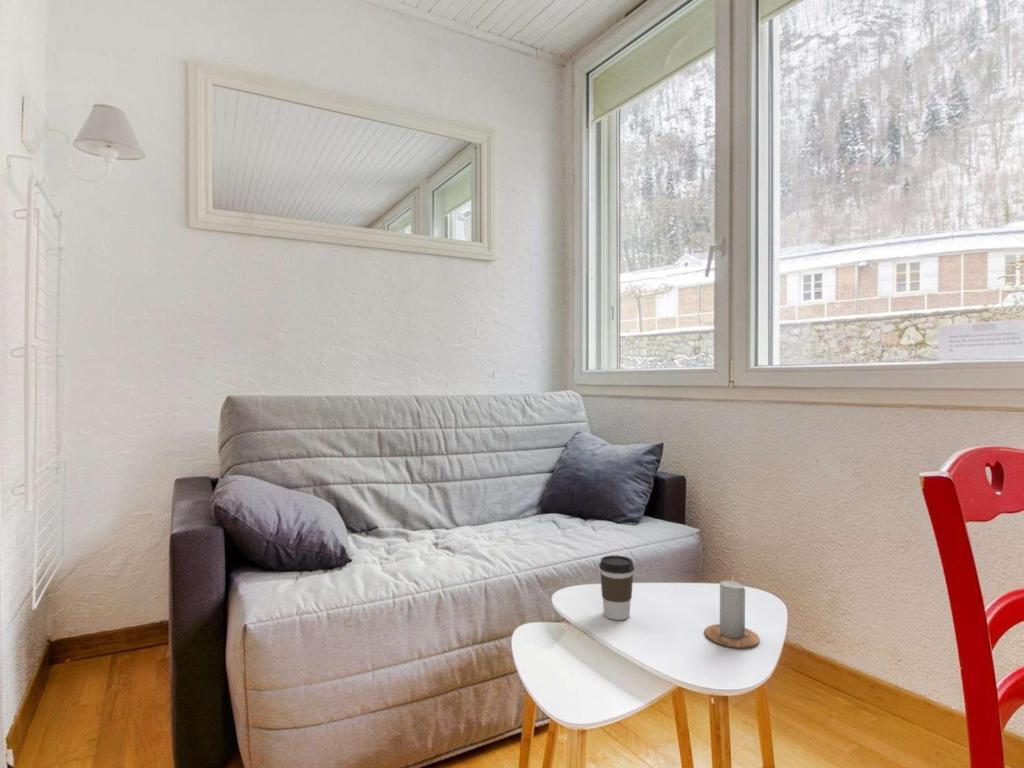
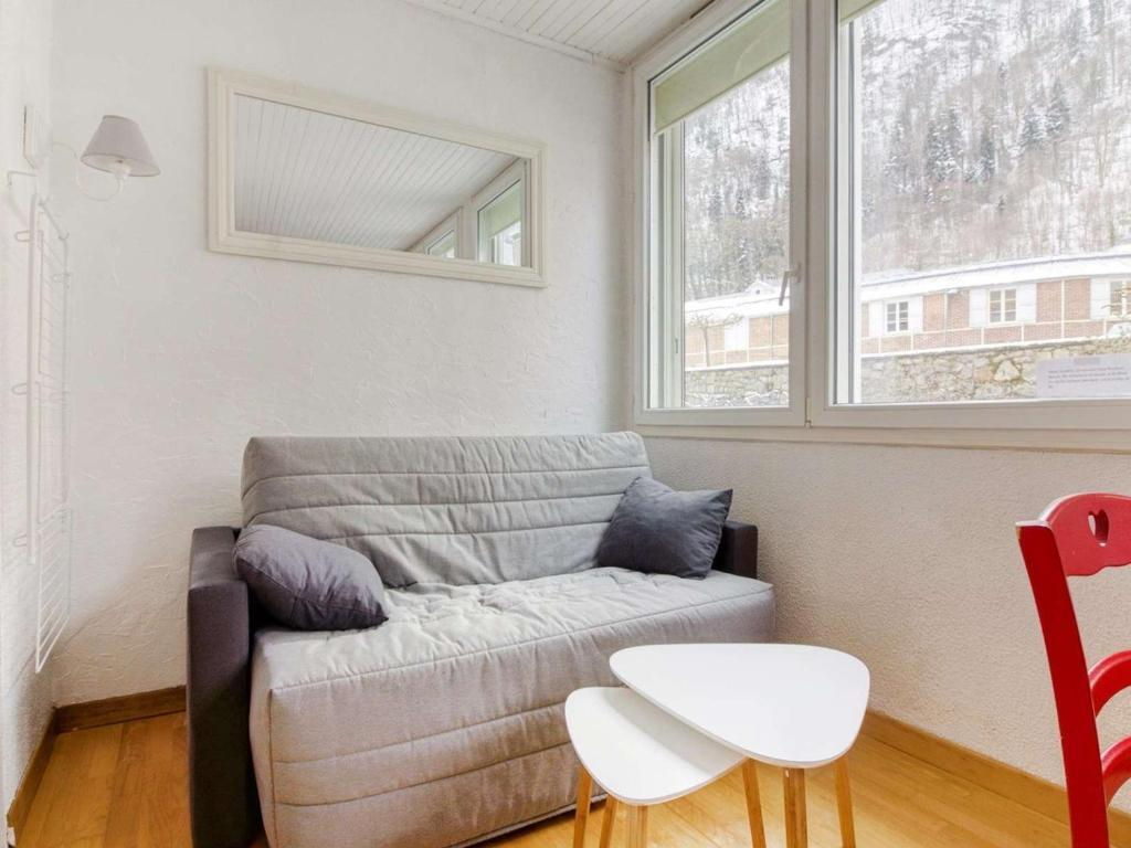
- candle (731, 599)
- coffee cup (616, 587)
